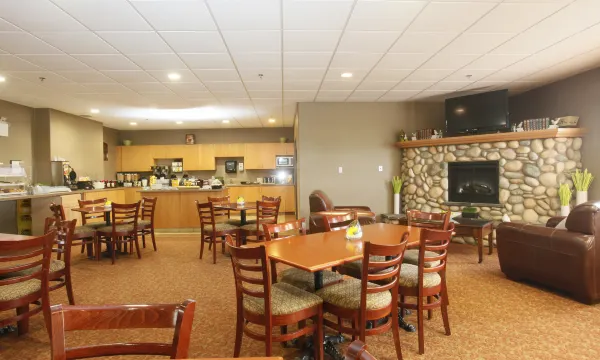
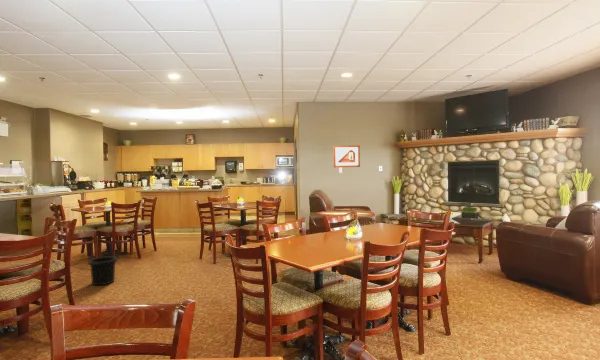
+ picture frame (346, 156)
+ trash can (103, 270)
